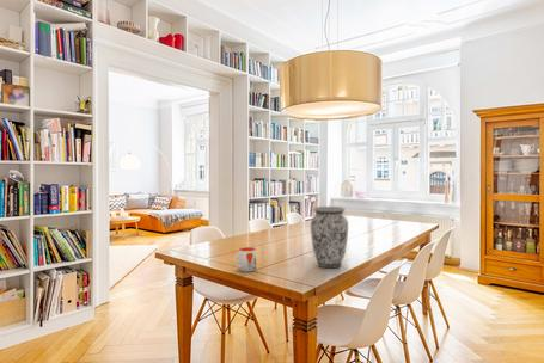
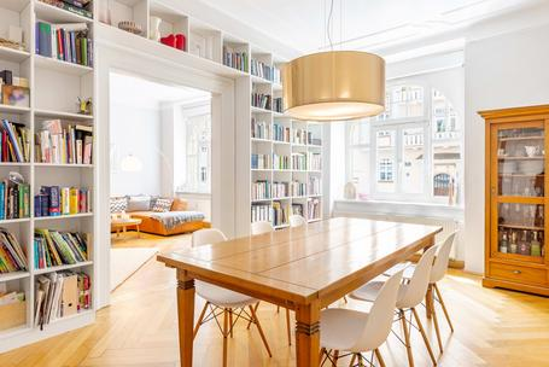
- vase (329, 236)
- mug (244, 259)
